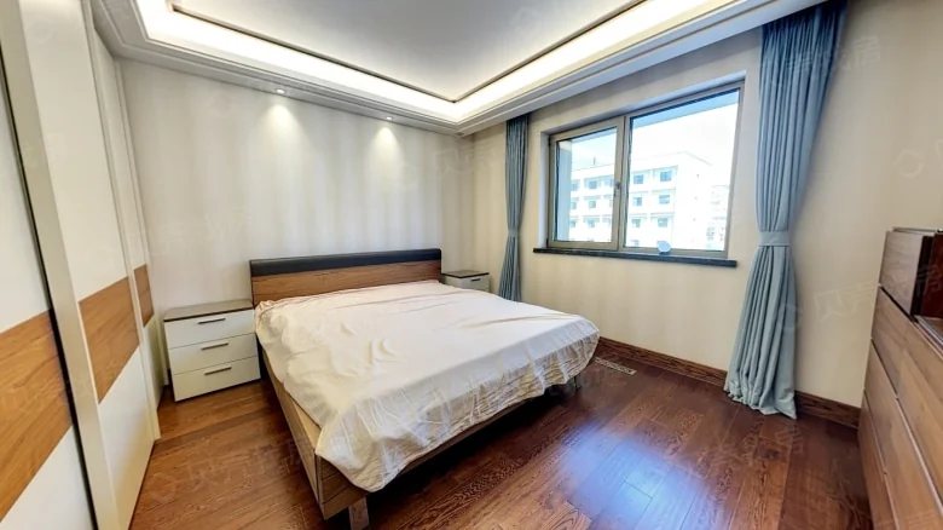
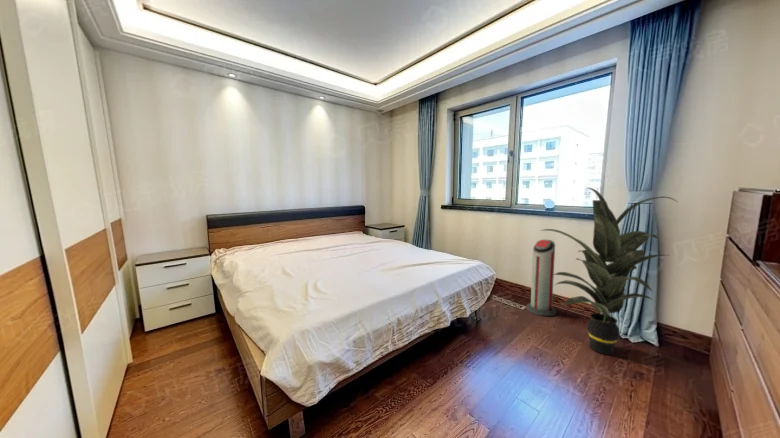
+ air purifier (542, 275)
+ indoor plant (602, 268)
